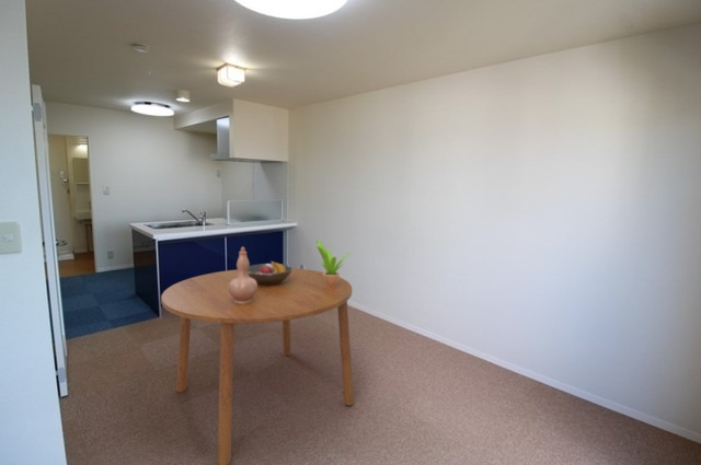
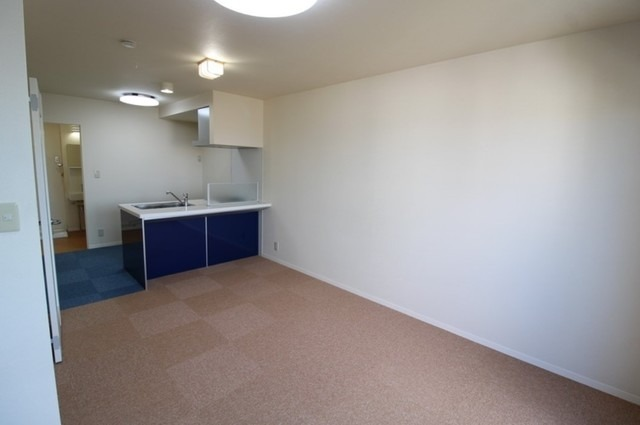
- fruit bowl (268, 272)
- dining table (283, 342)
- potted plant (332, 263)
- vase (242, 274)
